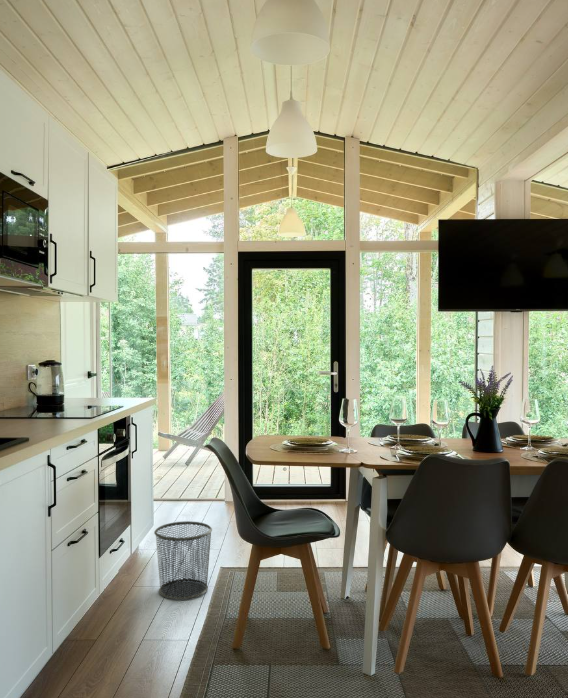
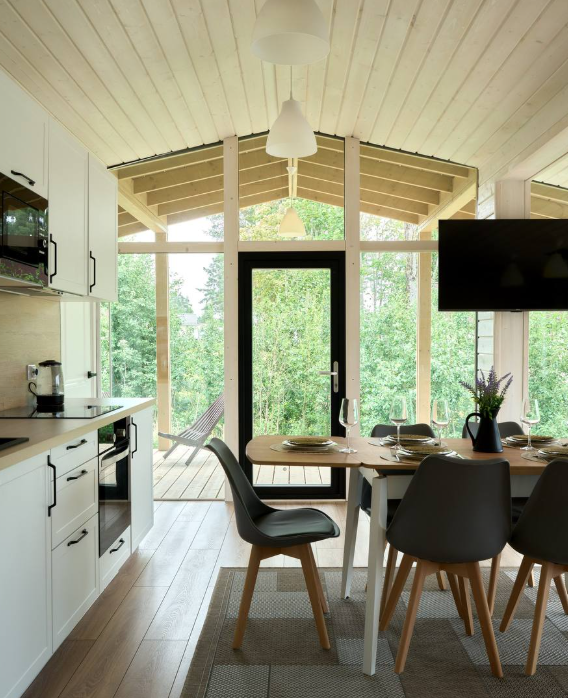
- waste bin (183, 559)
